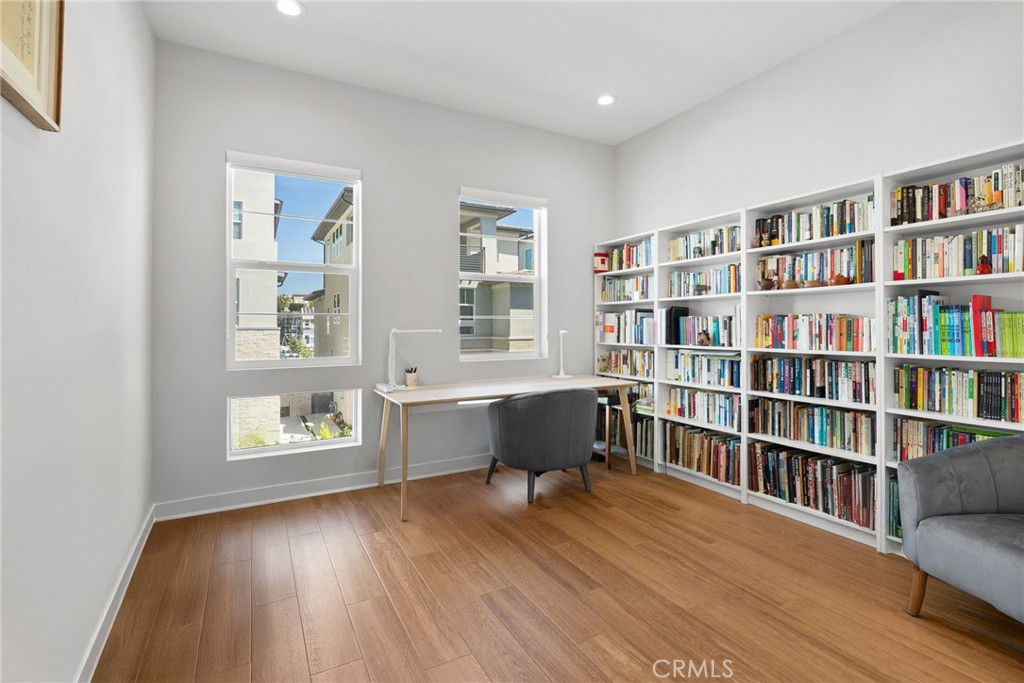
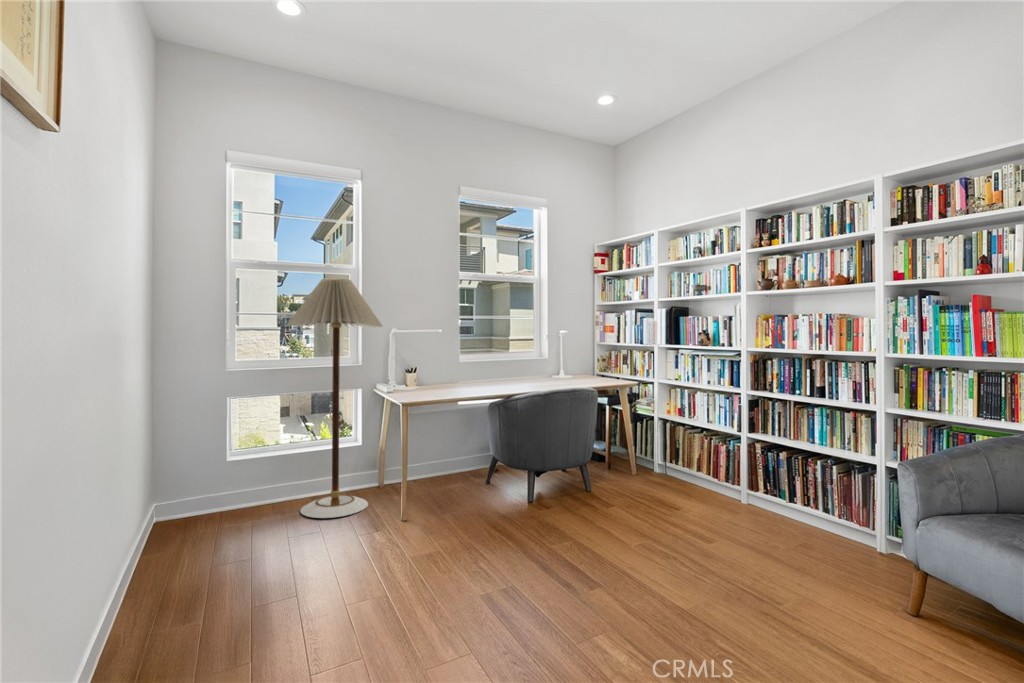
+ floor lamp (335, 392)
